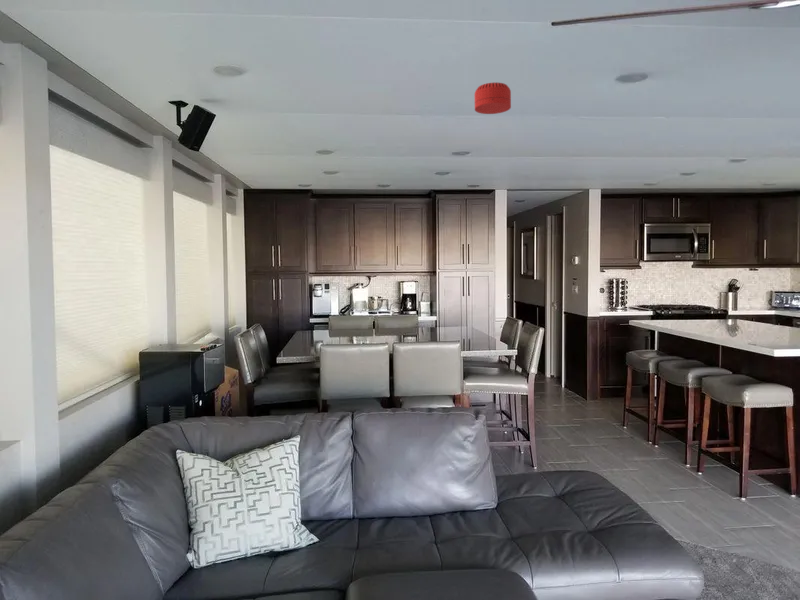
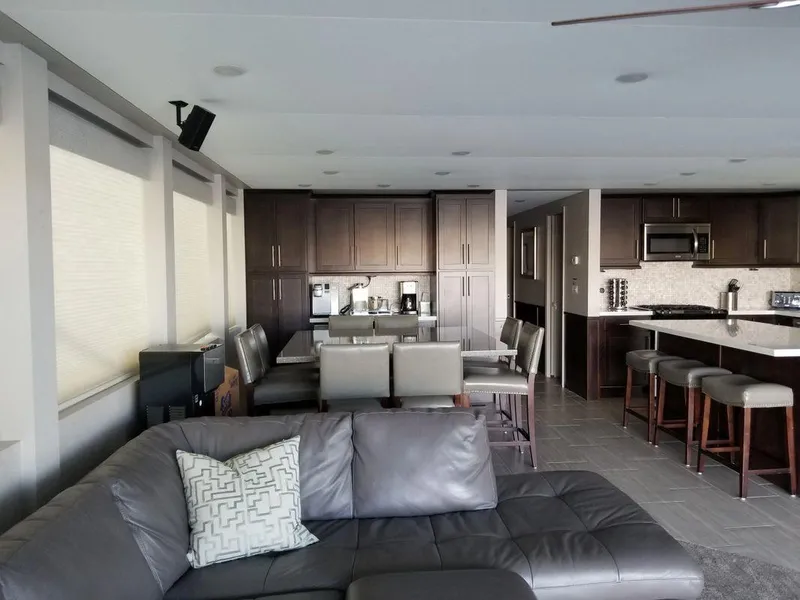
- smoke detector (492, 97)
